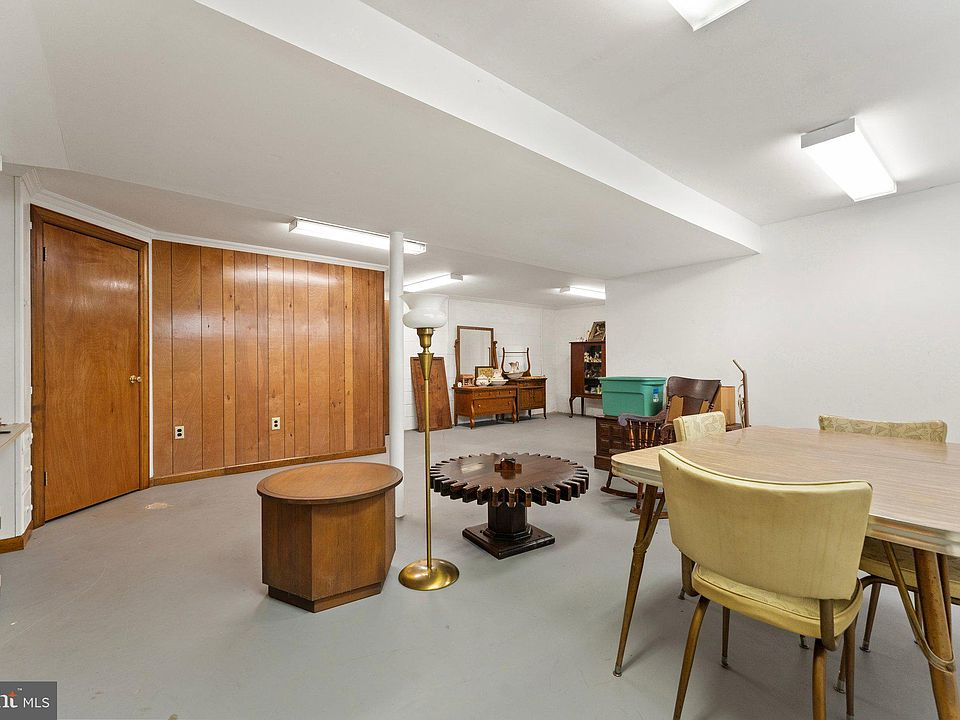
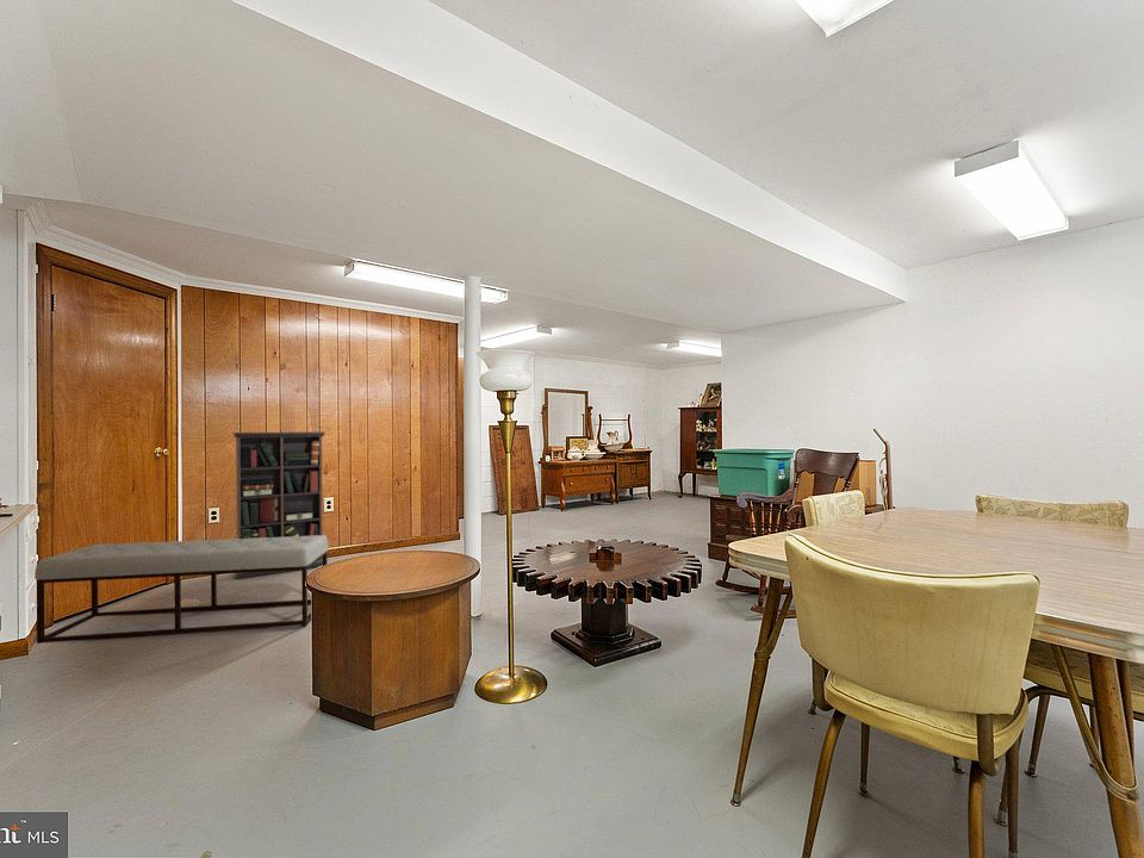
+ bench (197, 574)
+ bookcase (280, 500)
